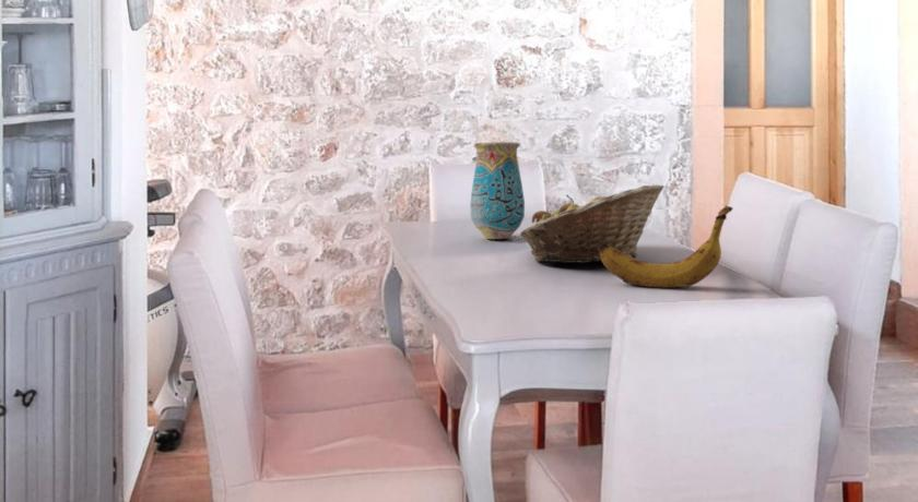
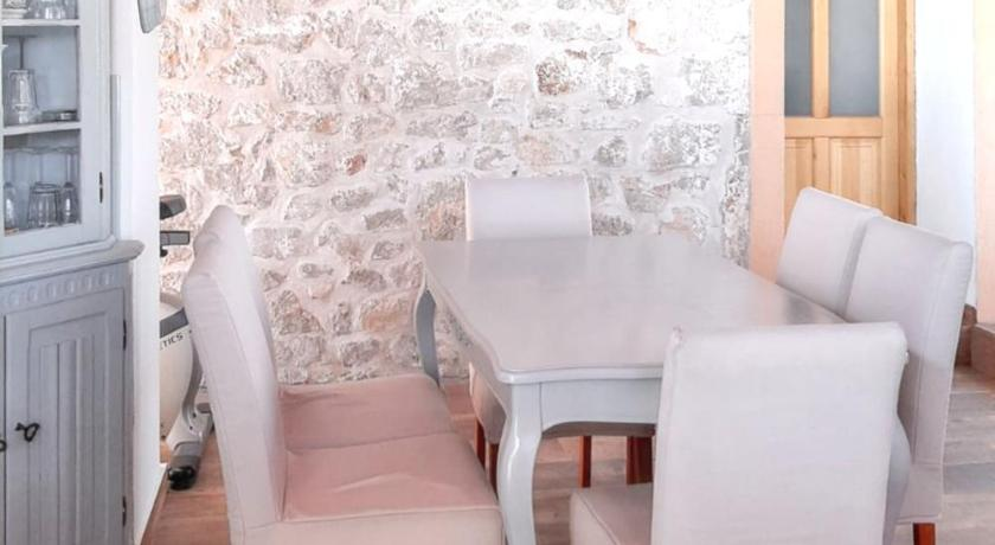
- vase (497, 191)
- banana (664, 263)
- fruit basket (591, 222)
